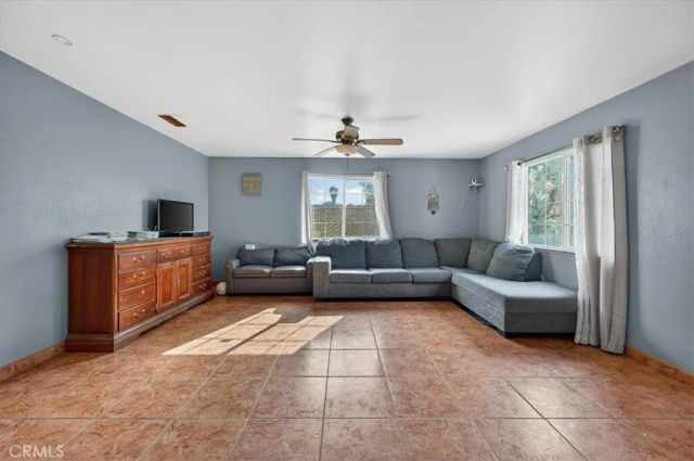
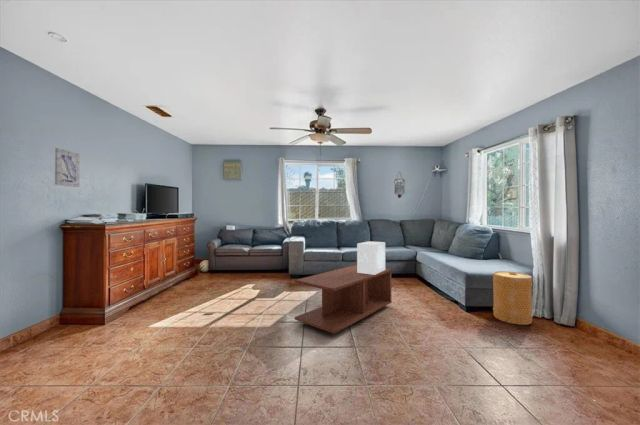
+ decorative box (372, 256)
+ basket (512, 296)
+ coffee table (347, 294)
+ wall art (67, 168)
